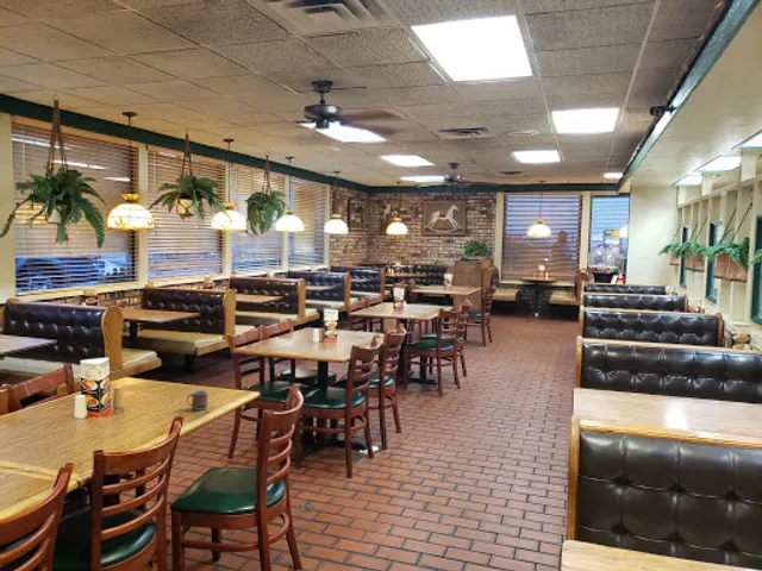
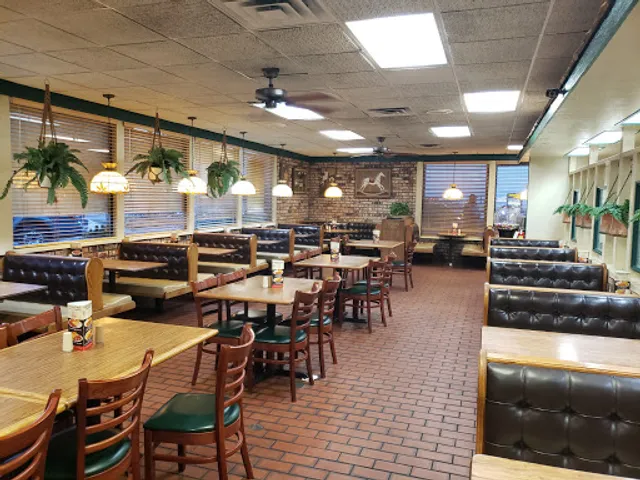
- cup (196, 400)
